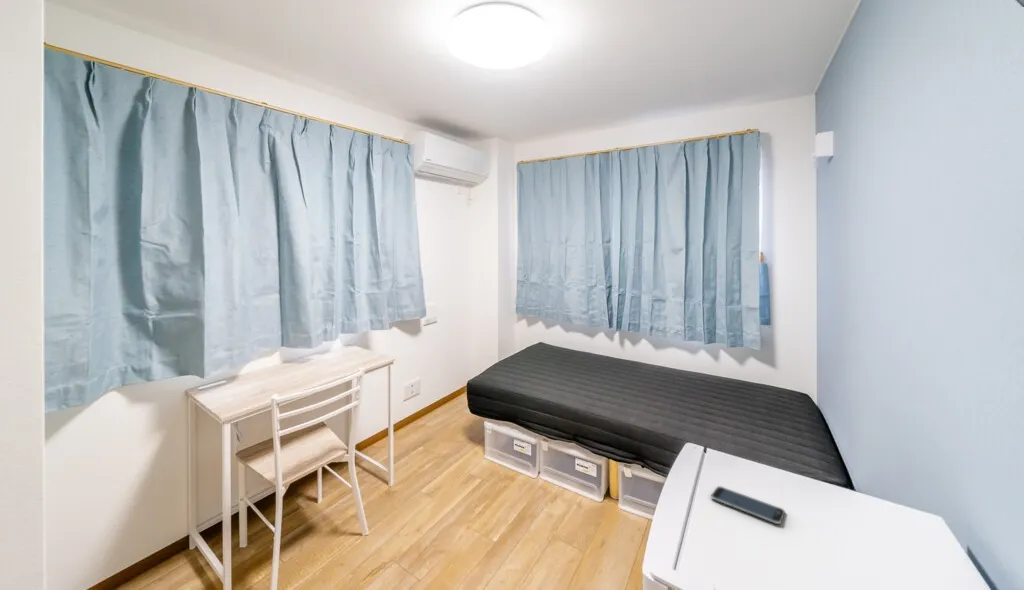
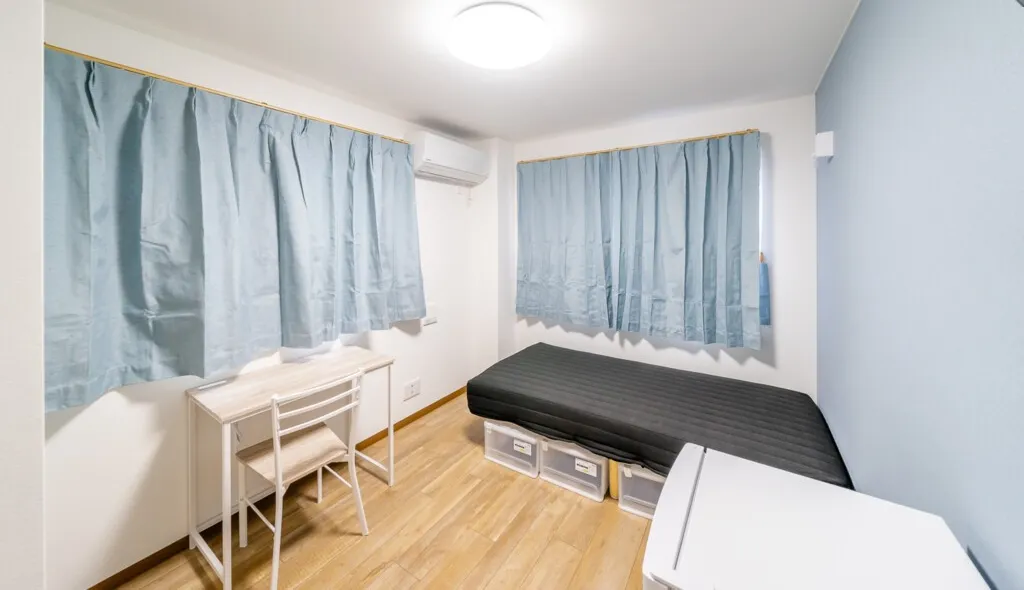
- smartphone (746, 503)
